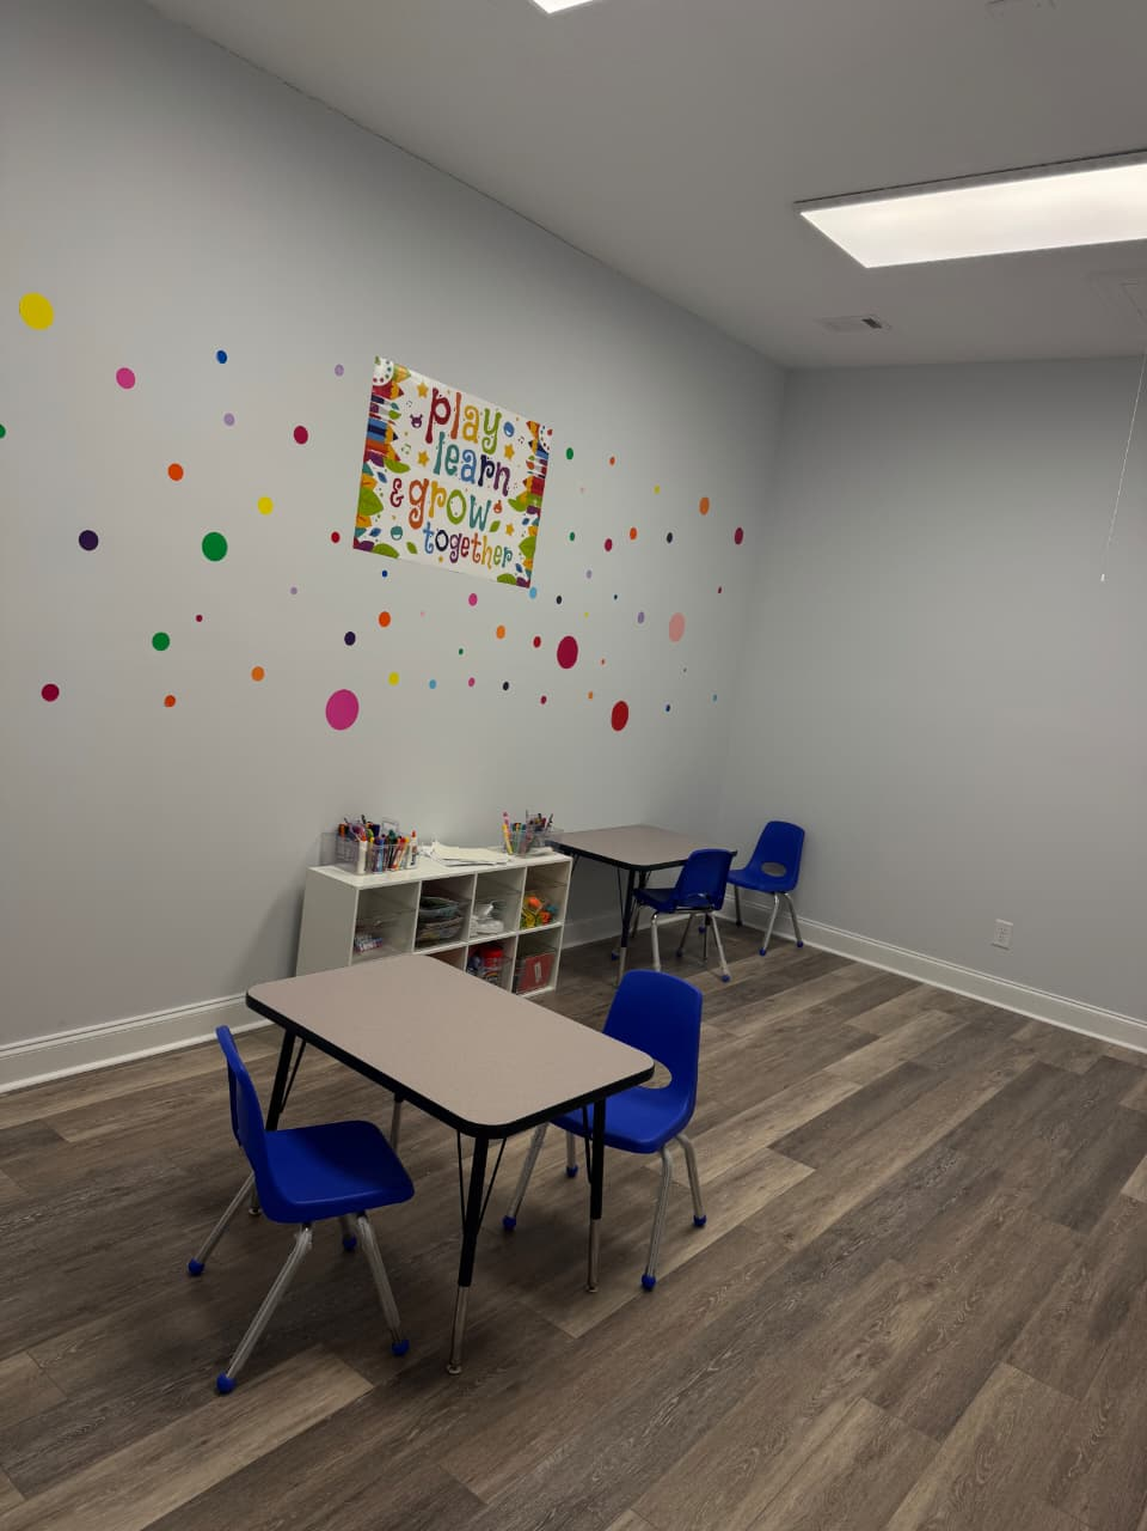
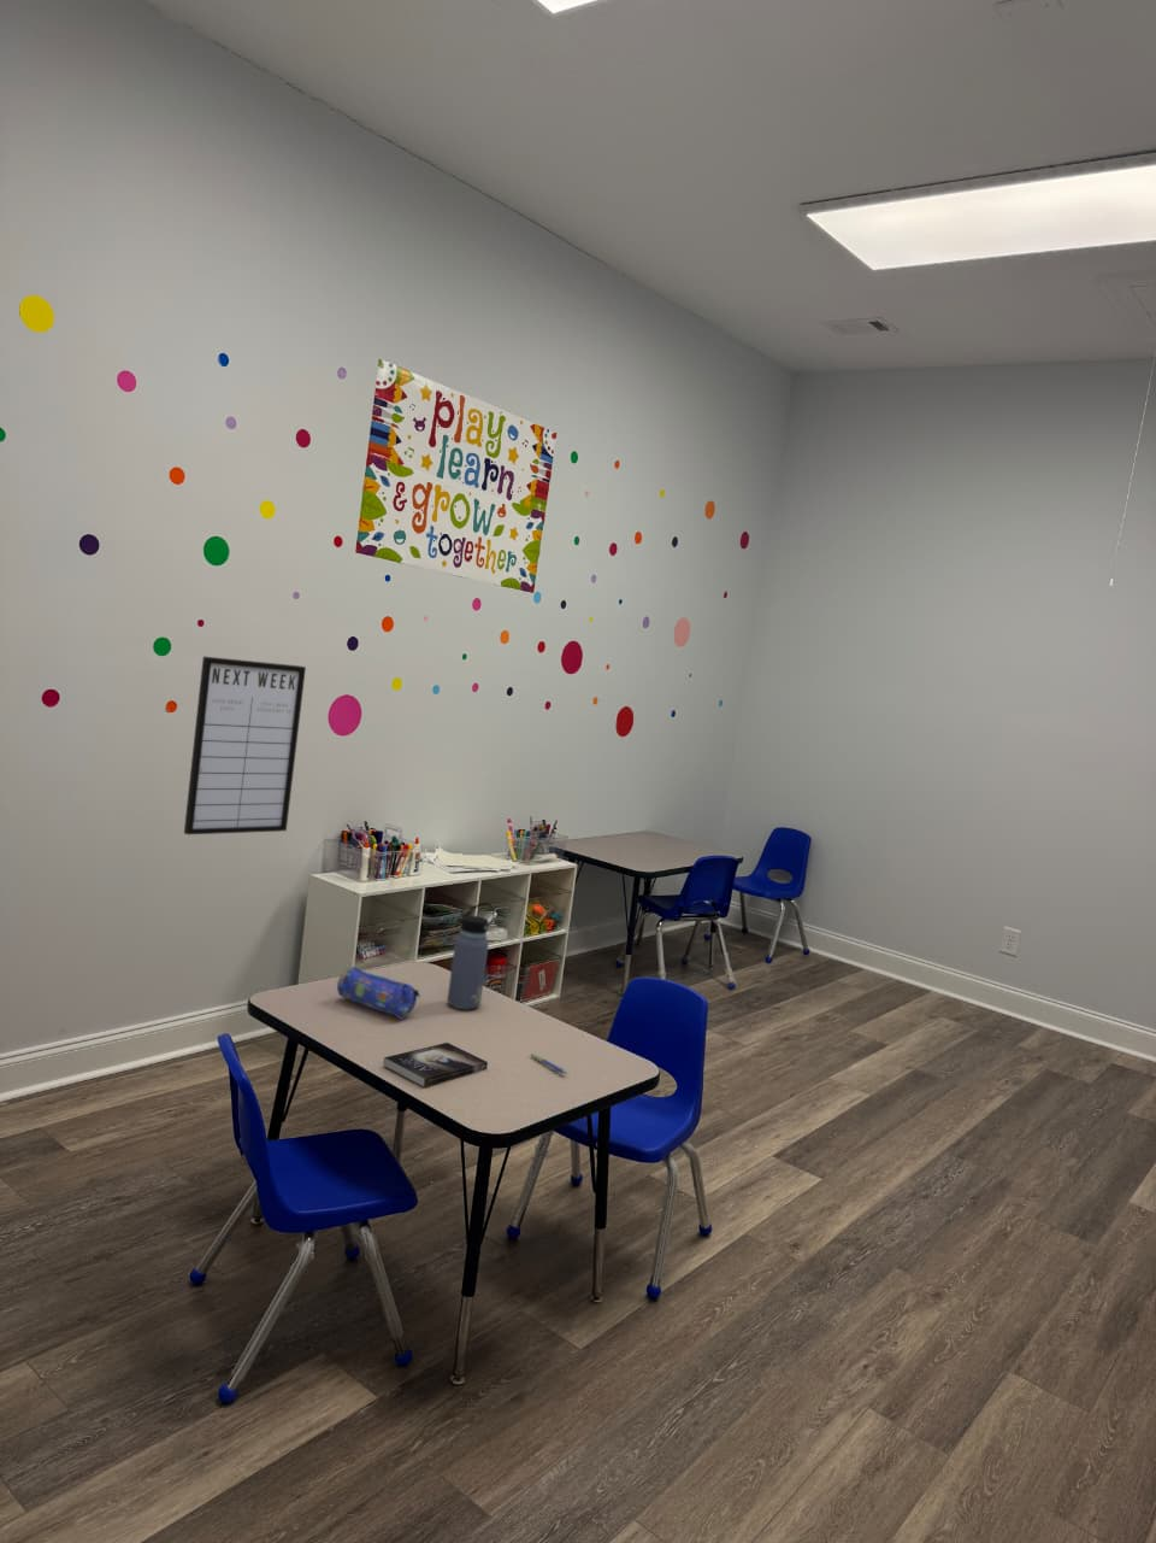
+ water bottle (471, 955)
+ book (436, 1063)
+ pen (546, 1063)
+ writing board (245, 747)
+ pencil case (376, 991)
